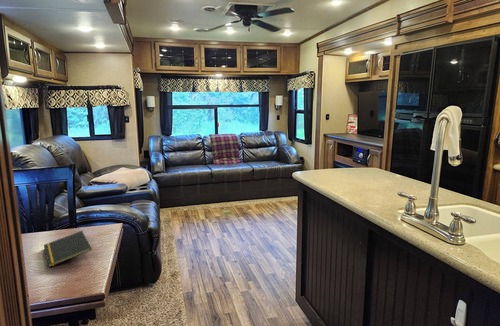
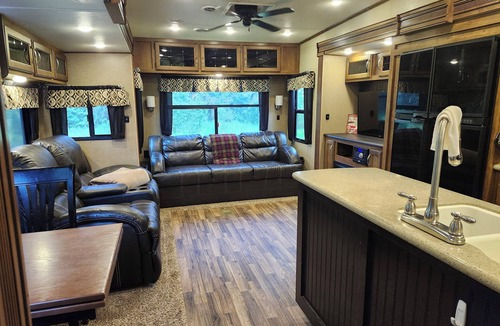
- notepad (67, 247)
